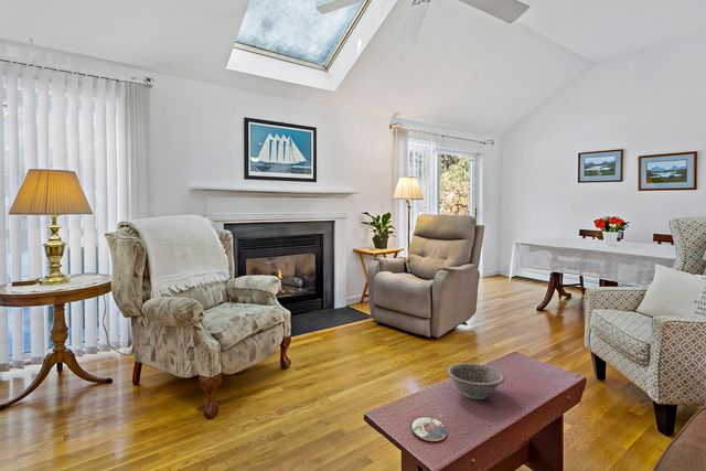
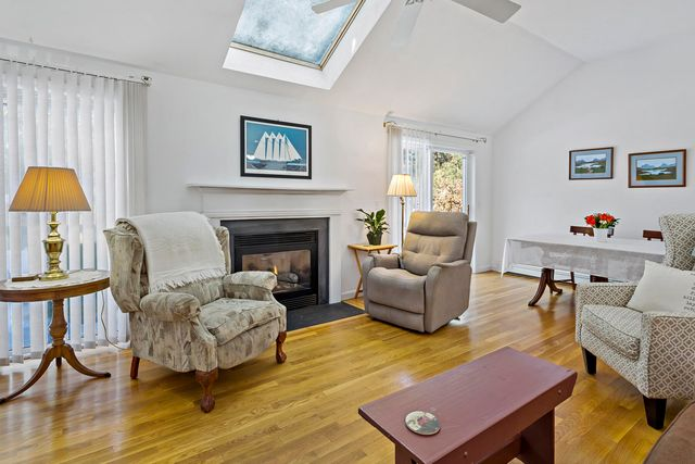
- decorative bowl (474, 383)
